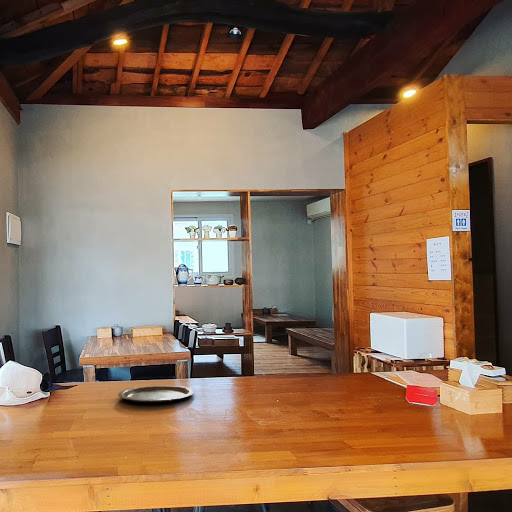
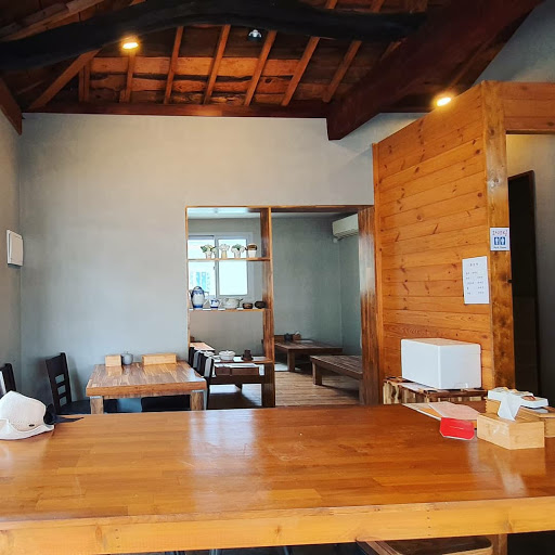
- plate (156, 394)
